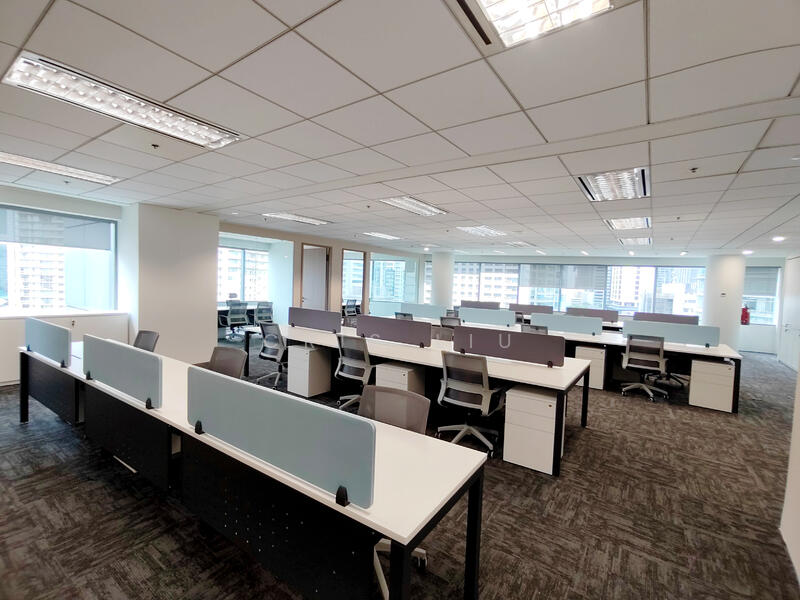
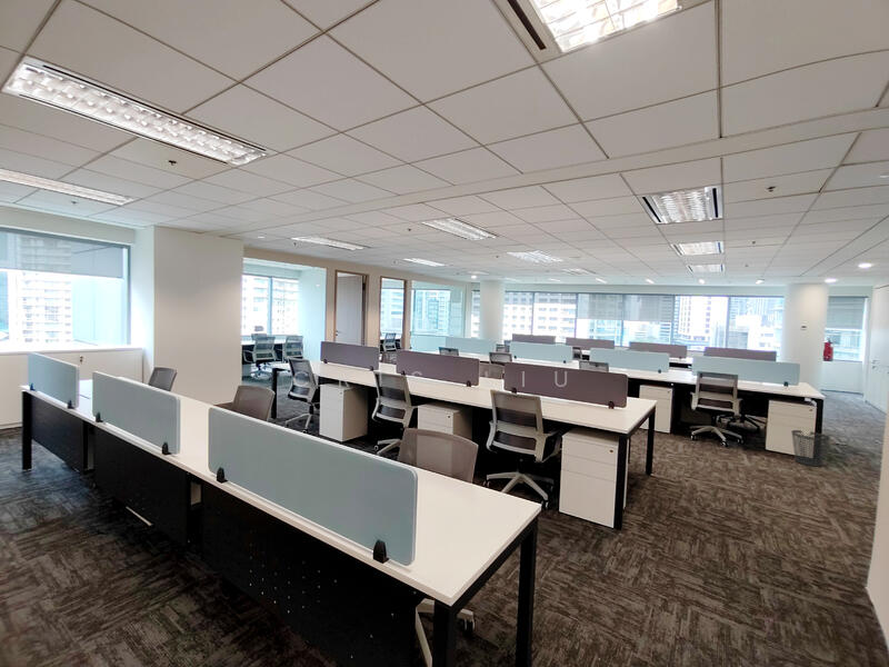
+ wastebasket (809, 448)
